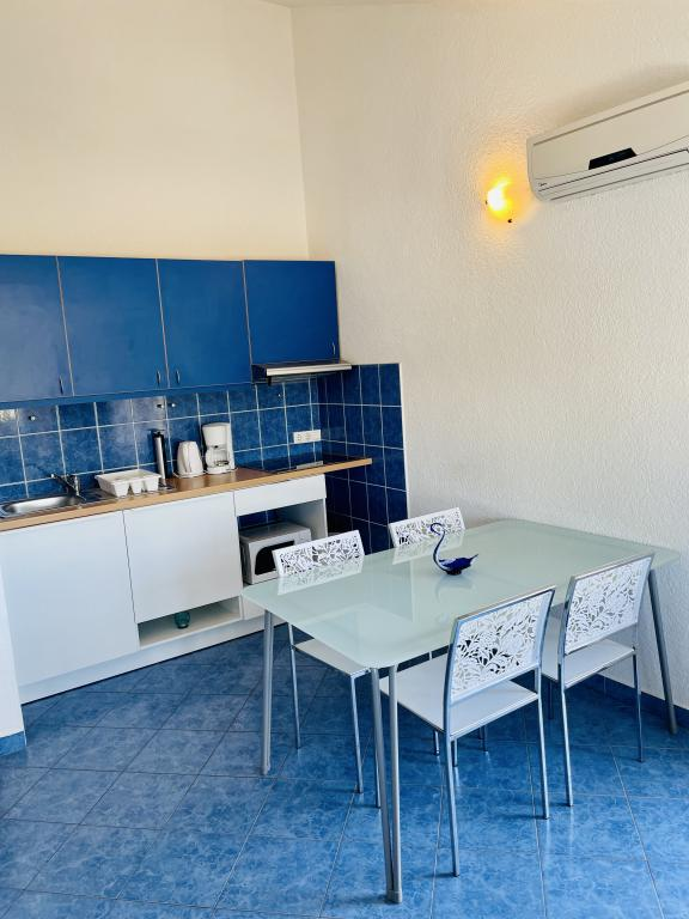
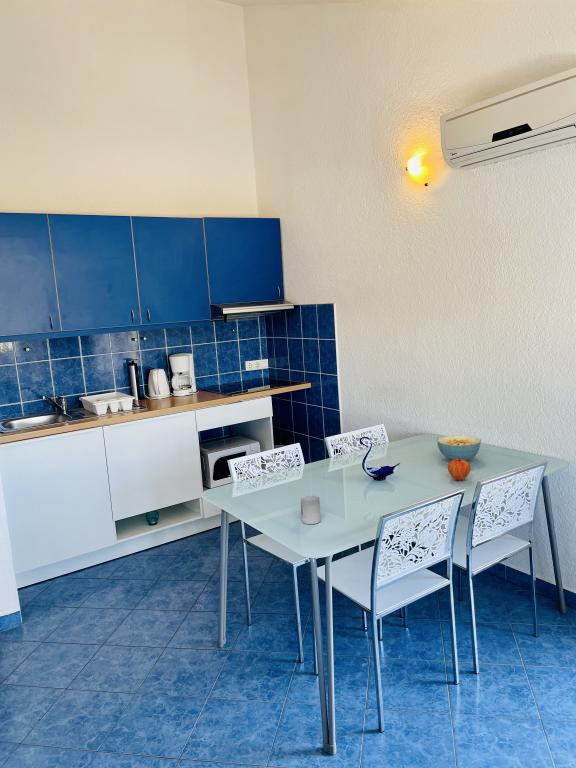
+ cereal bowl (459, 450)
+ fruit (459, 468)
+ cup (311, 508)
